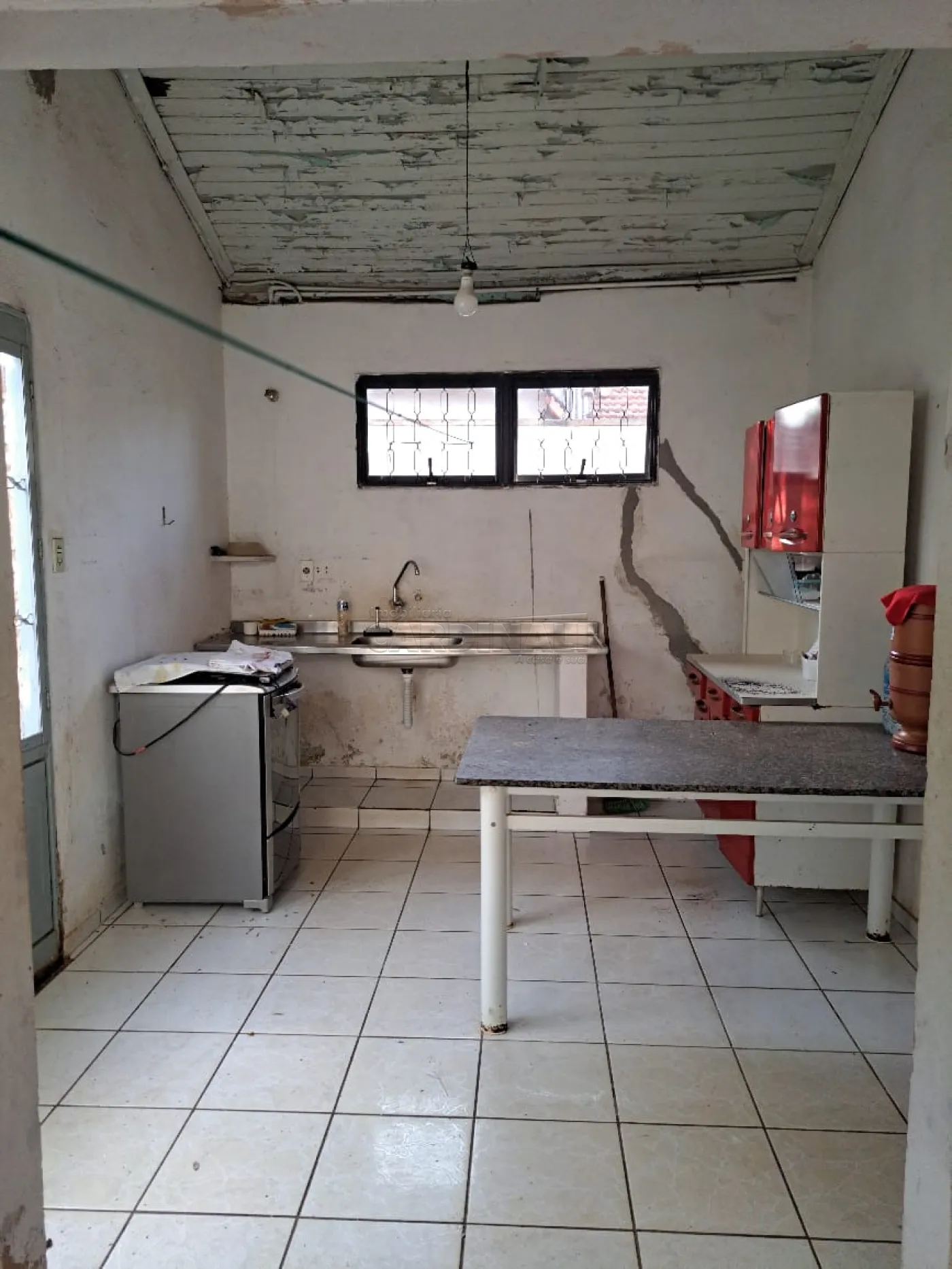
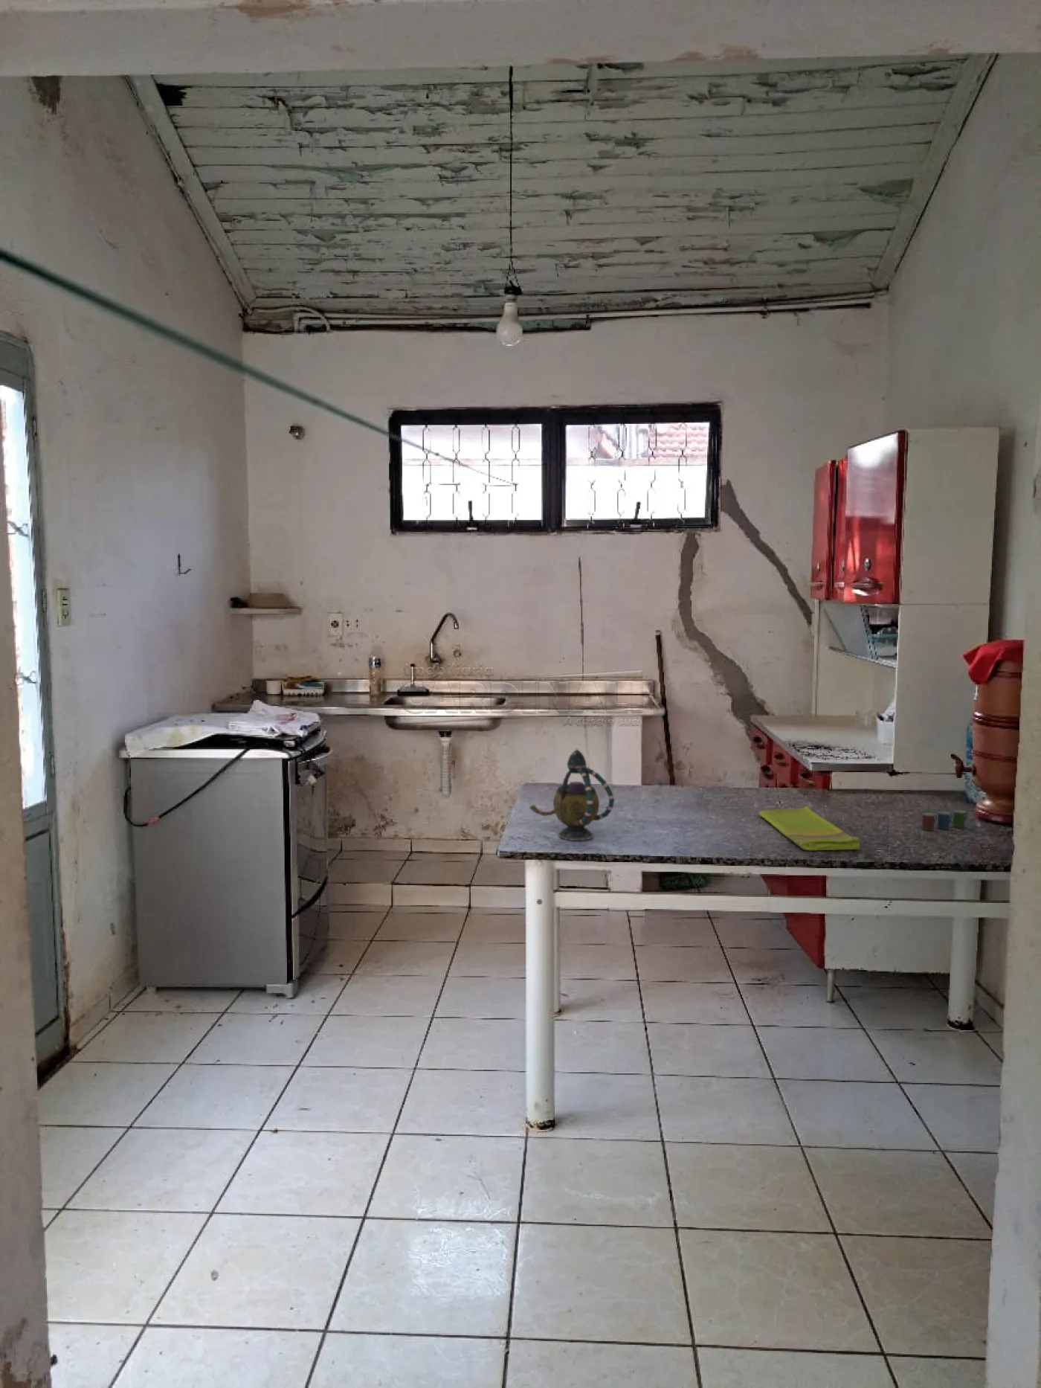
+ cup (945, 815)
+ teapot (565, 790)
+ dish towel (805, 827)
